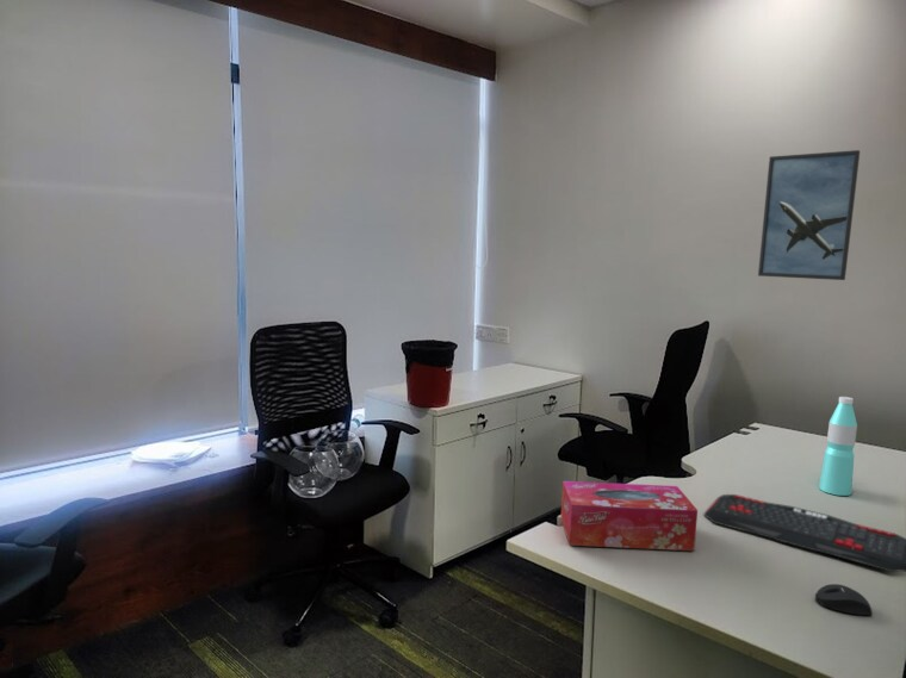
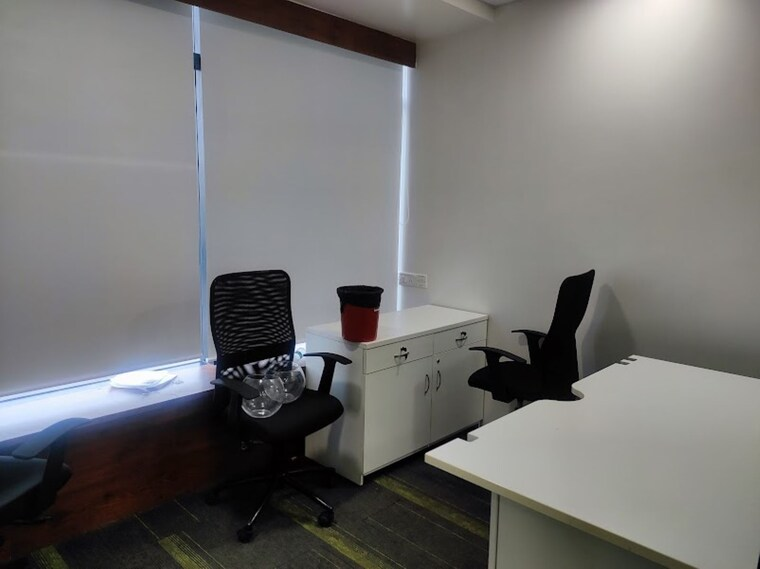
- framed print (806, 216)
- tissue box (625, 514)
- keyboard (803, 527)
- mouse (844, 597)
- water bottle (840, 444)
